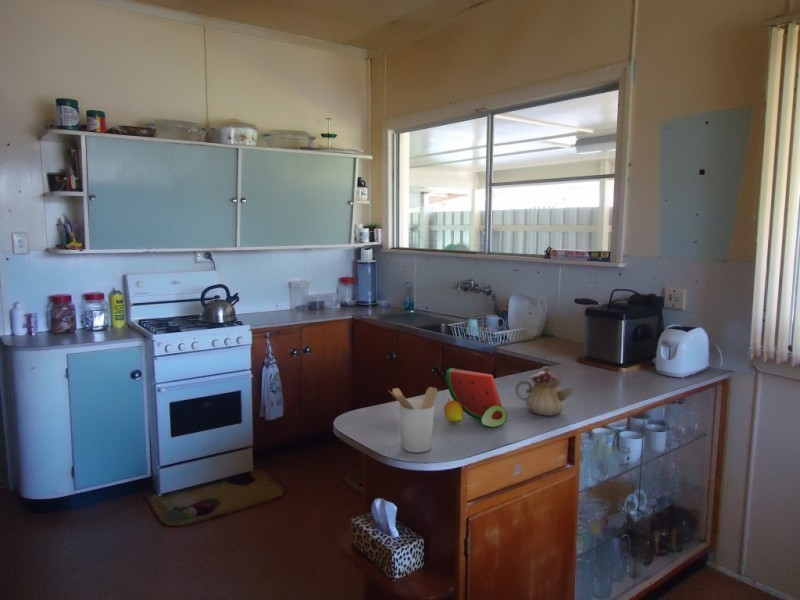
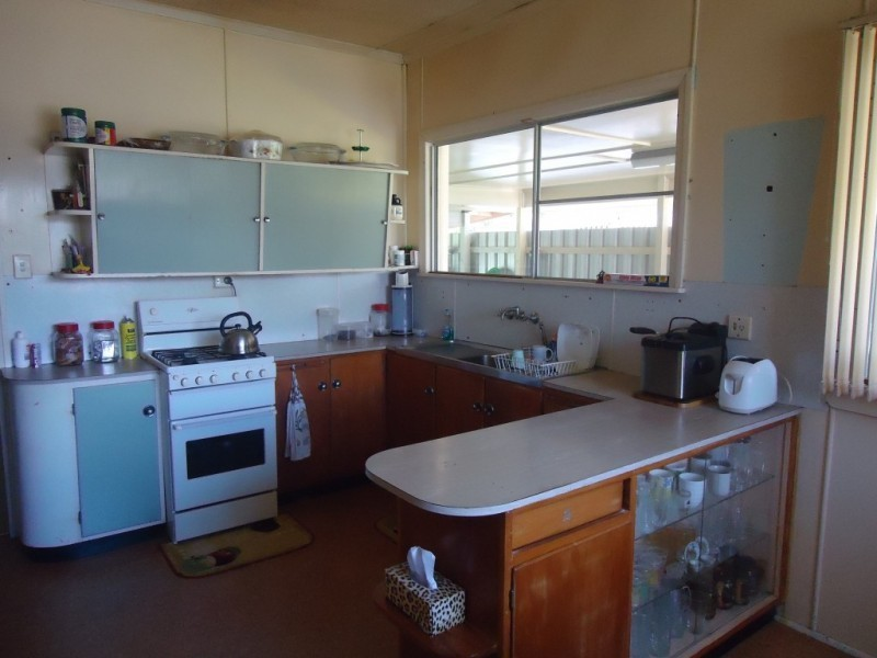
- utensil holder (410, 417)
- watermelon (476, 398)
- teapot (543, 388)
